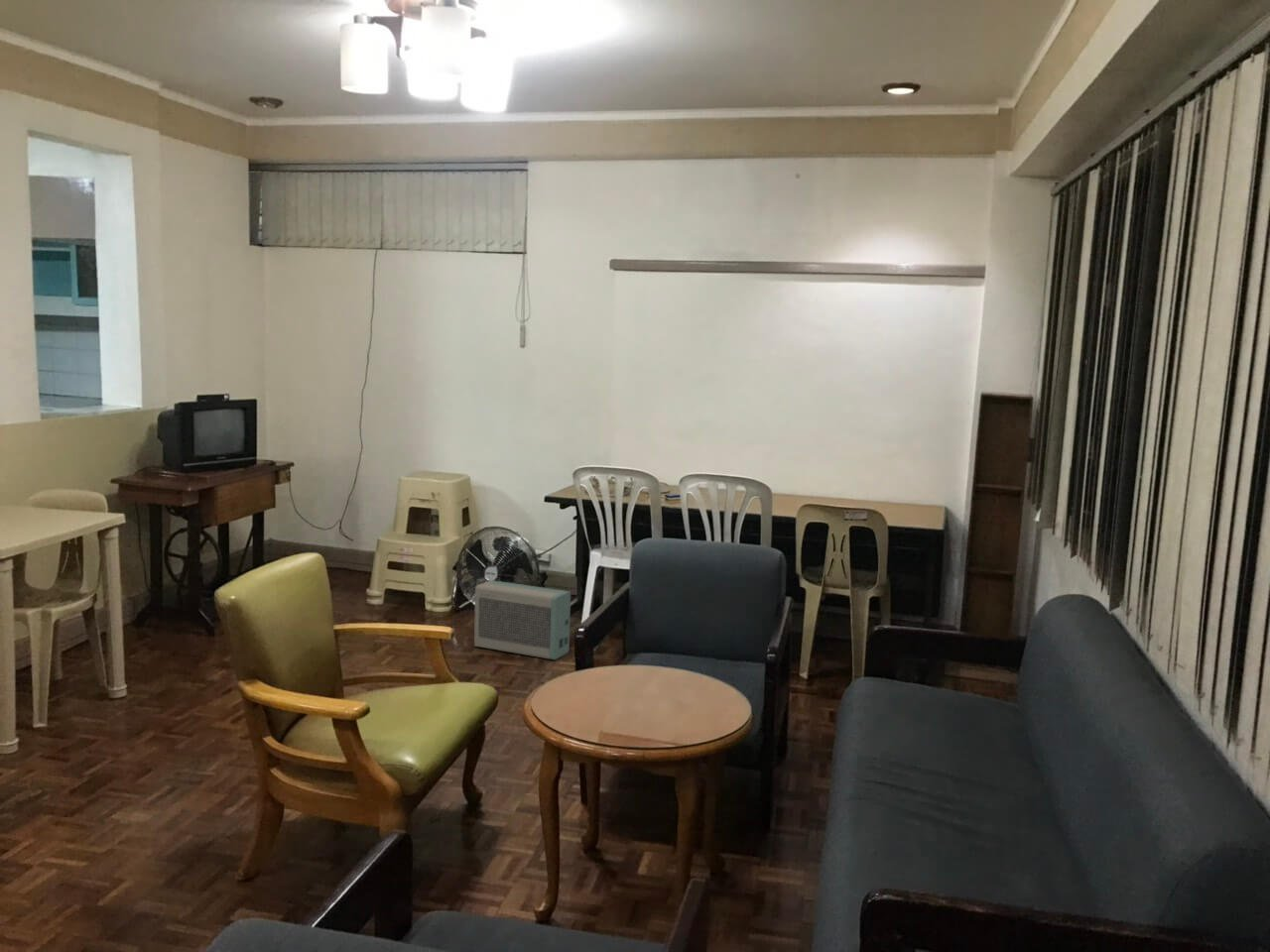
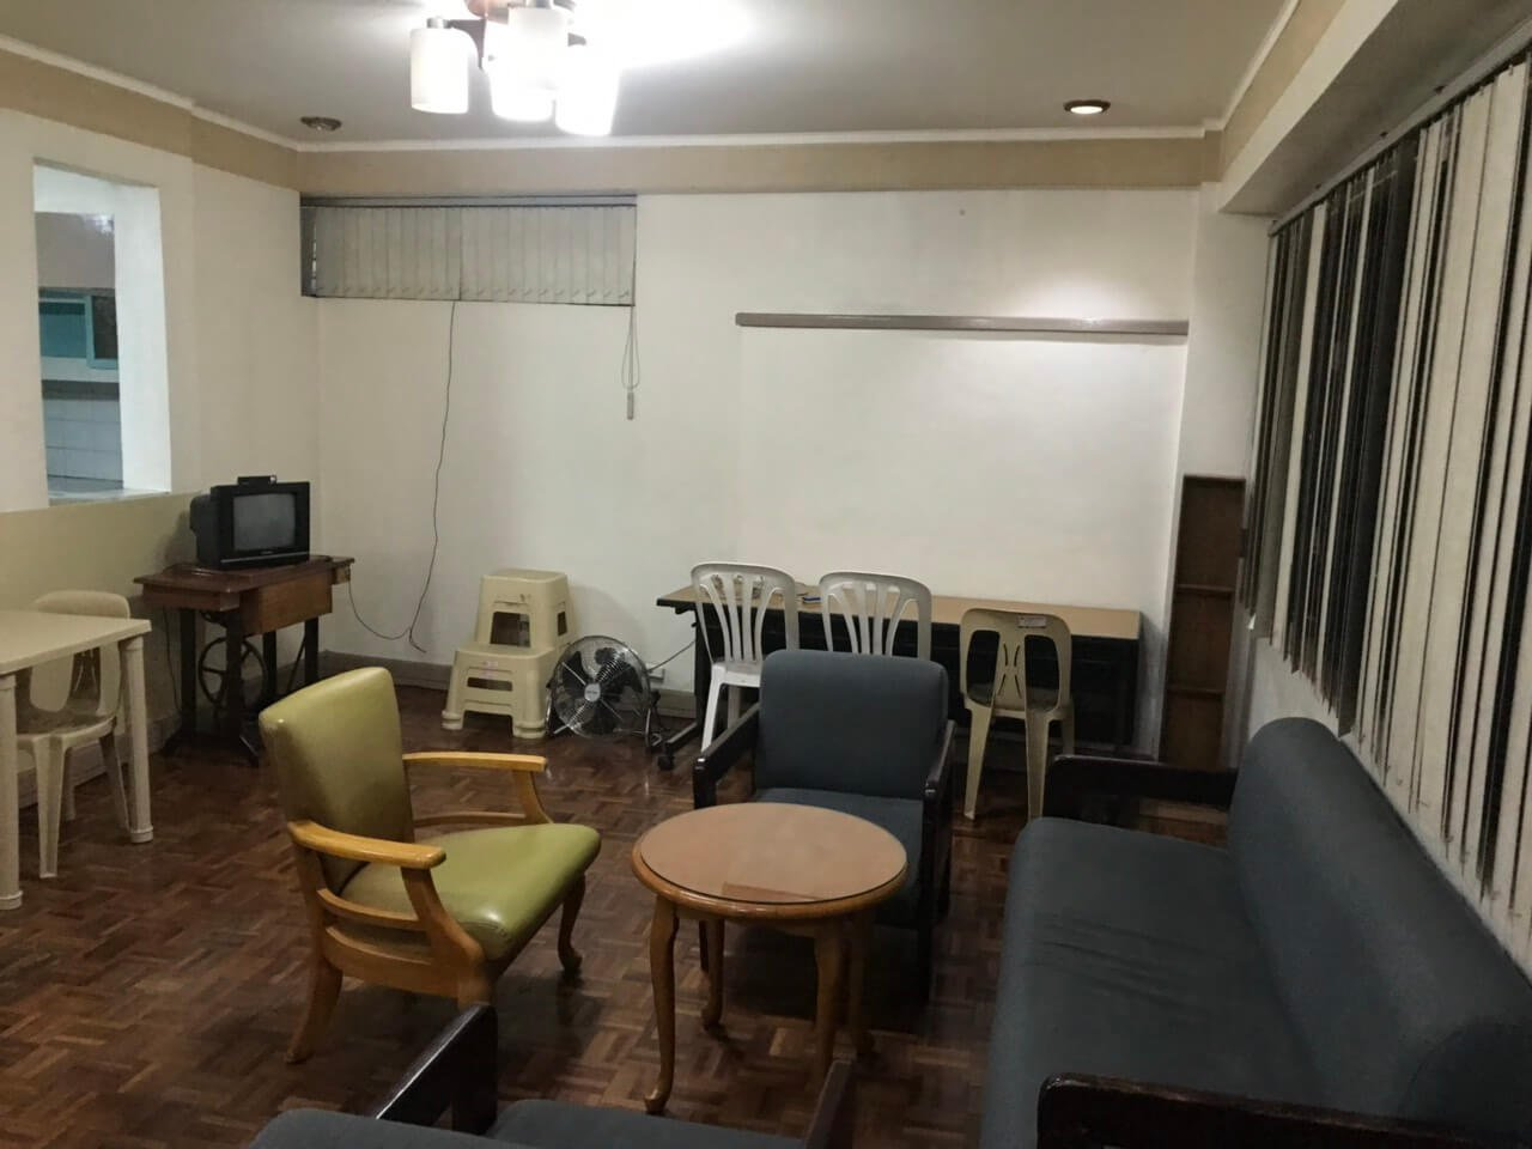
- air purifier (522, 619)
